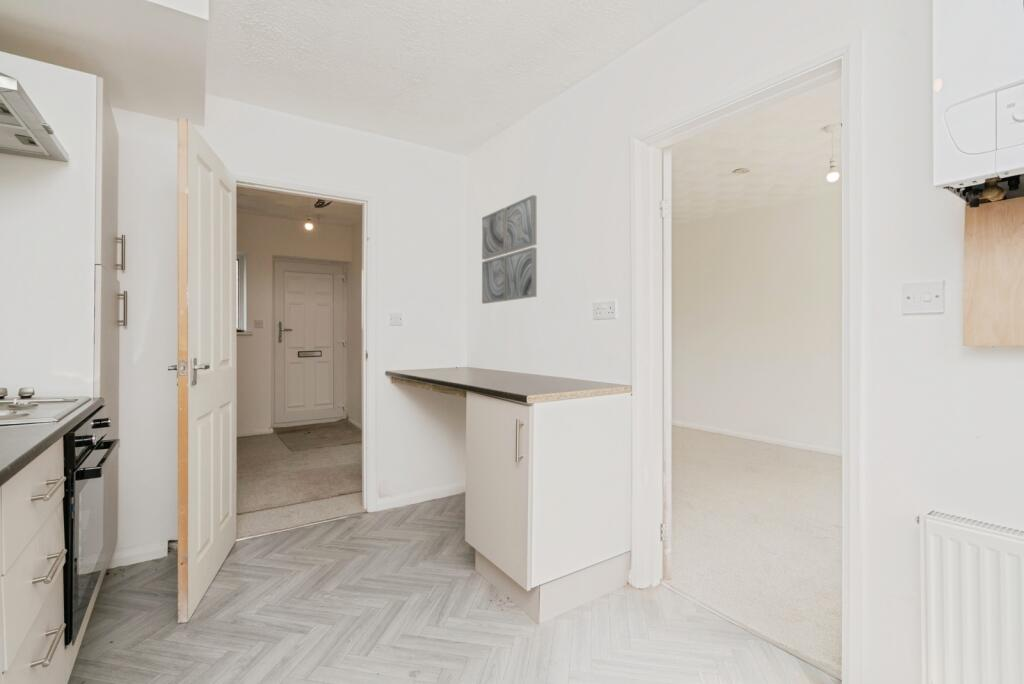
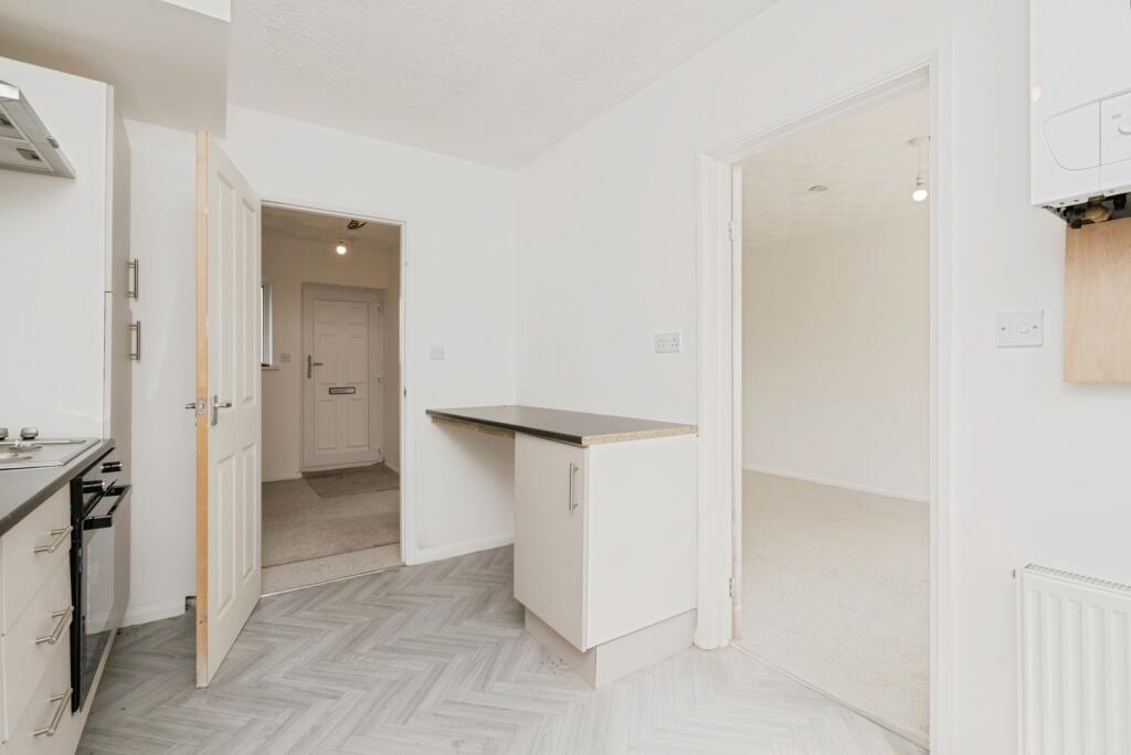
- wall art (507, 254)
